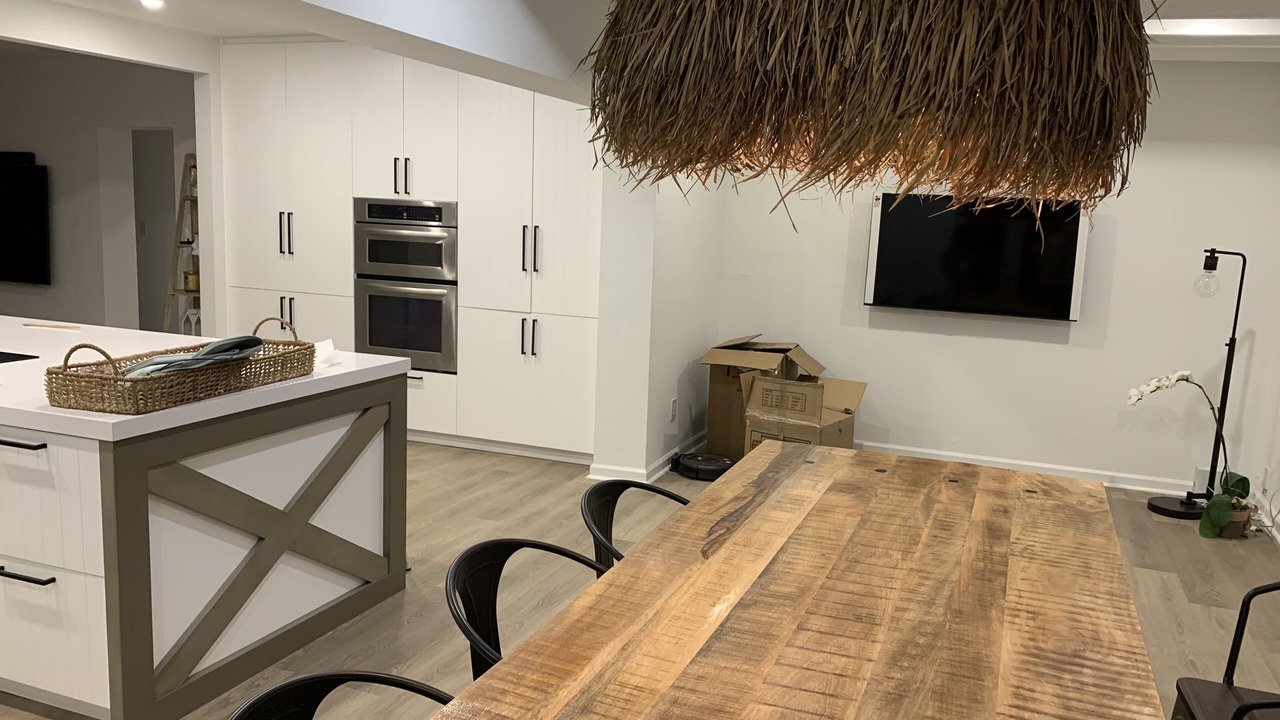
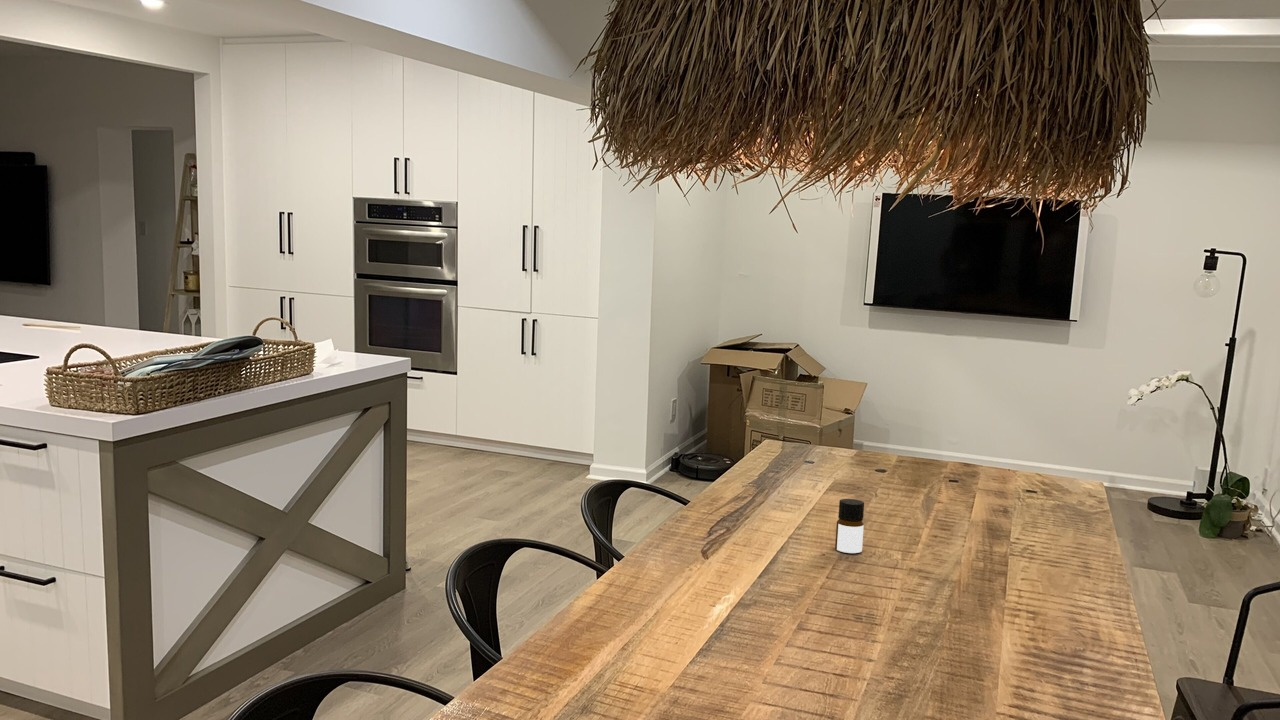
+ bottle (850, 525)
